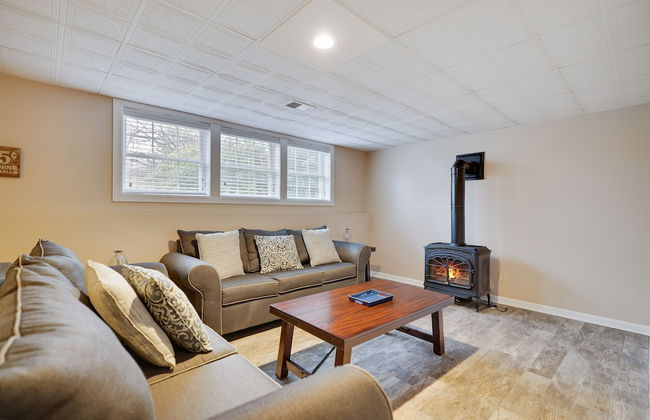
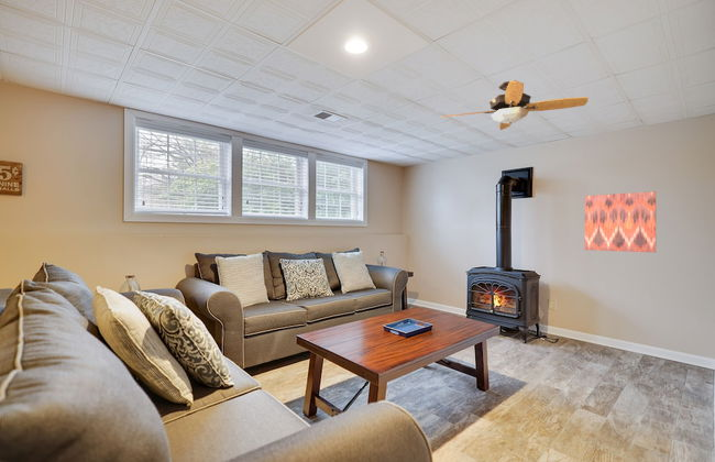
+ wall art (618, 222)
+ ceiling fan (509, 105)
